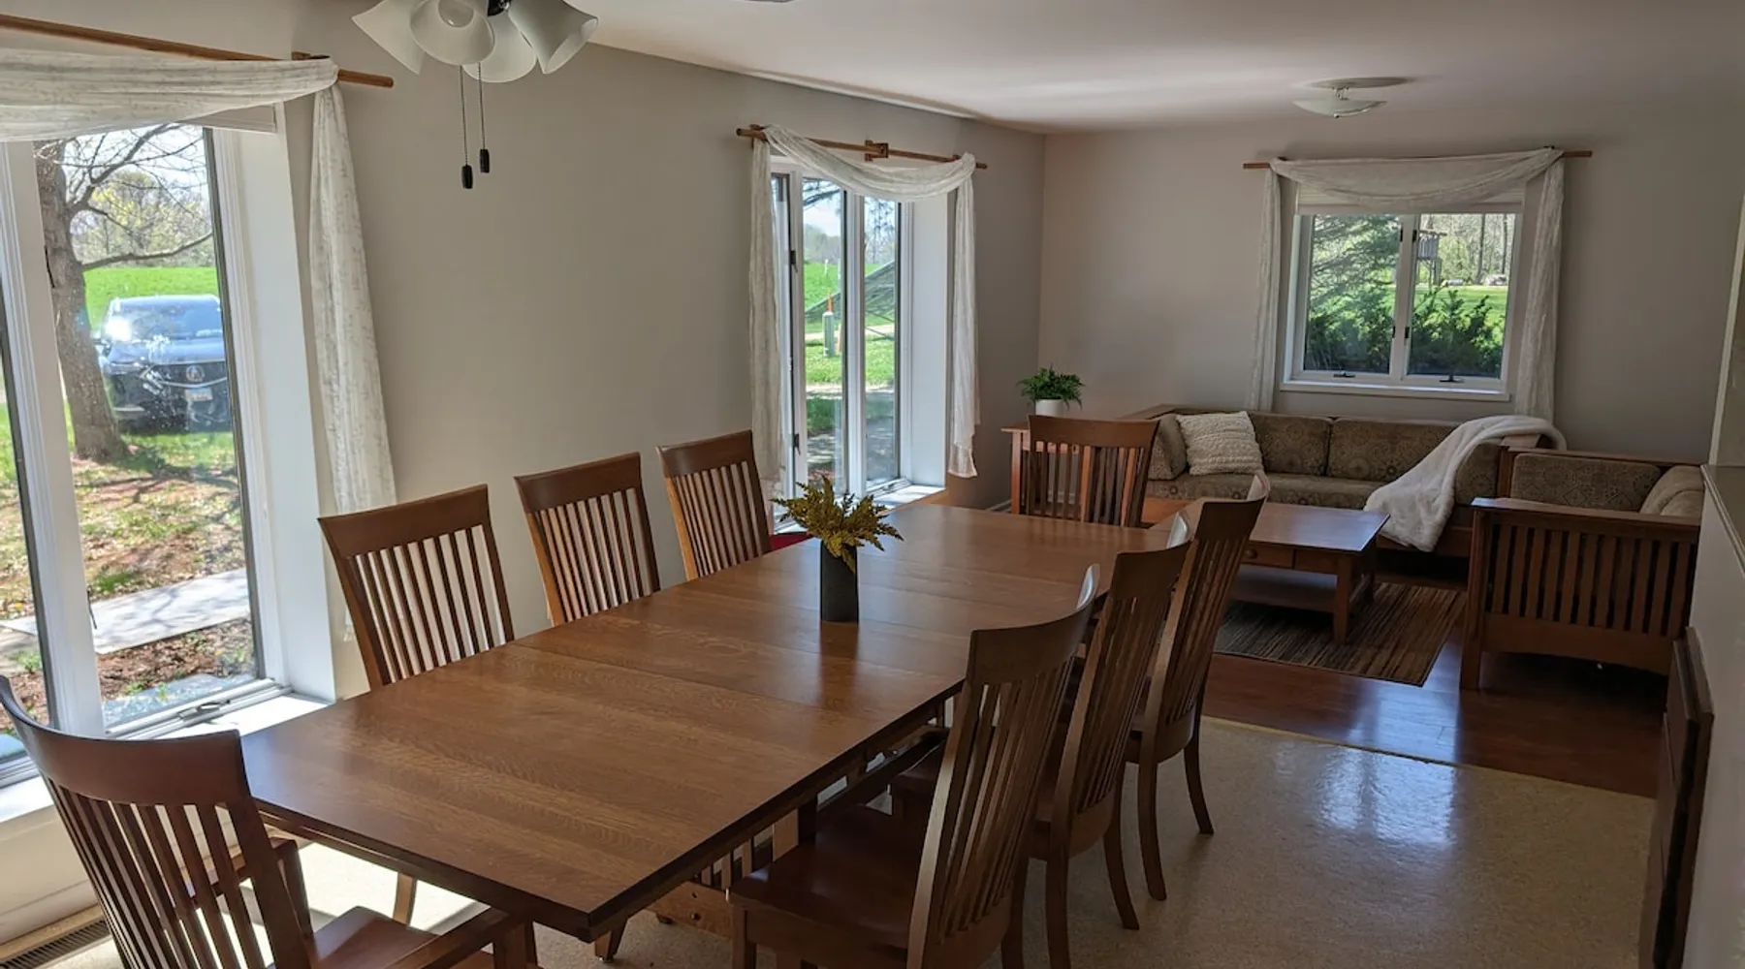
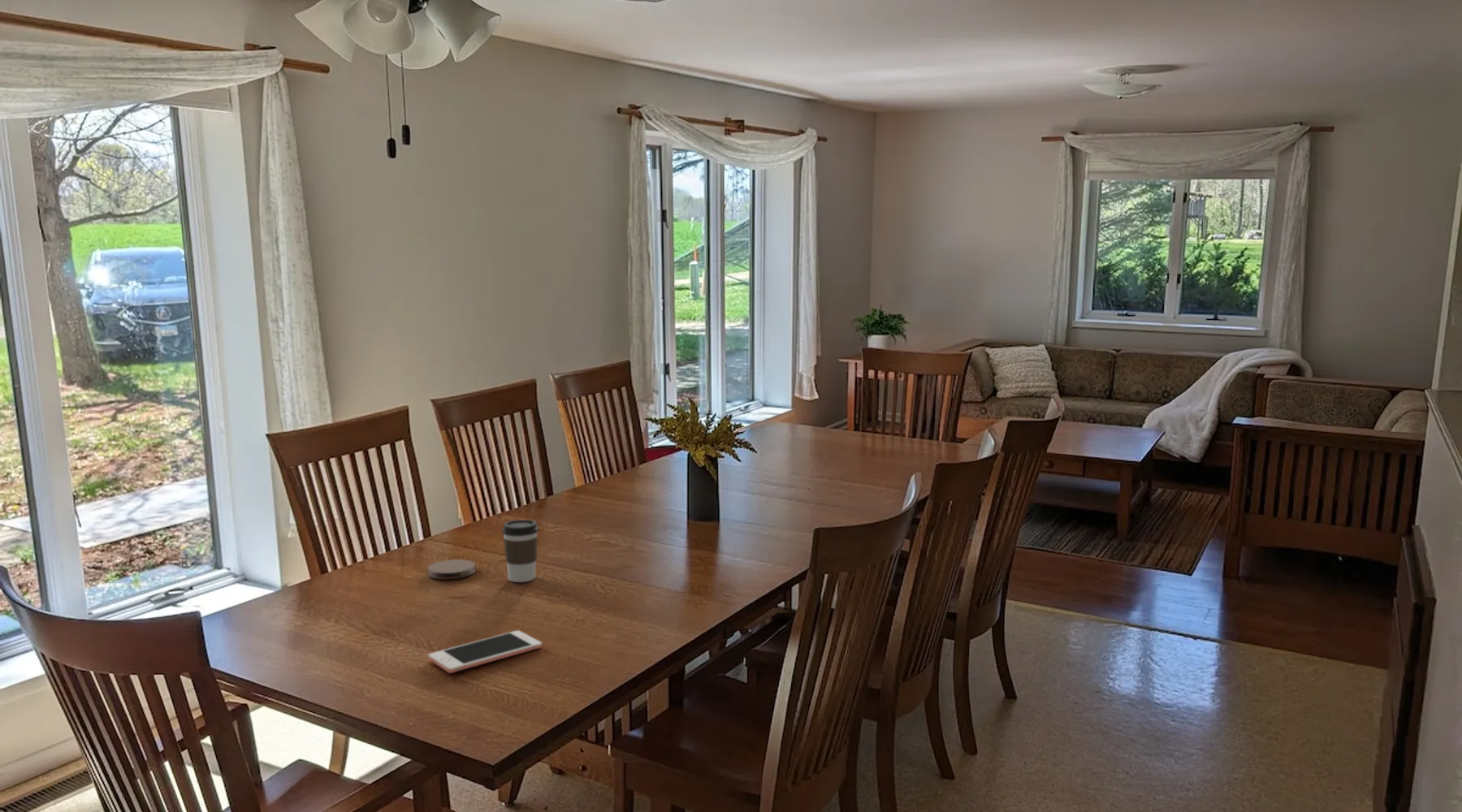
+ coaster (452, 568)
+ cell phone (486, 650)
+ coffee cup (521, 551)
